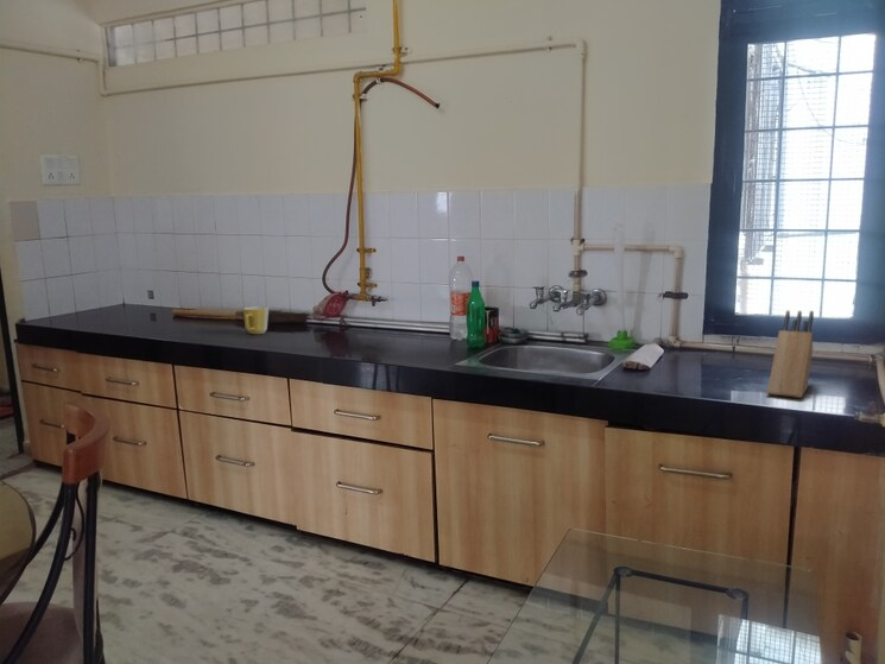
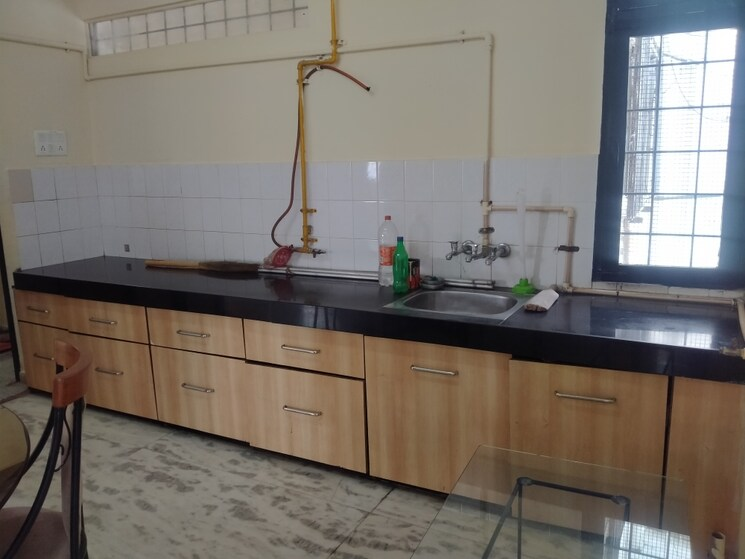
- mug (253, 321)
- knife block (792, 350)
